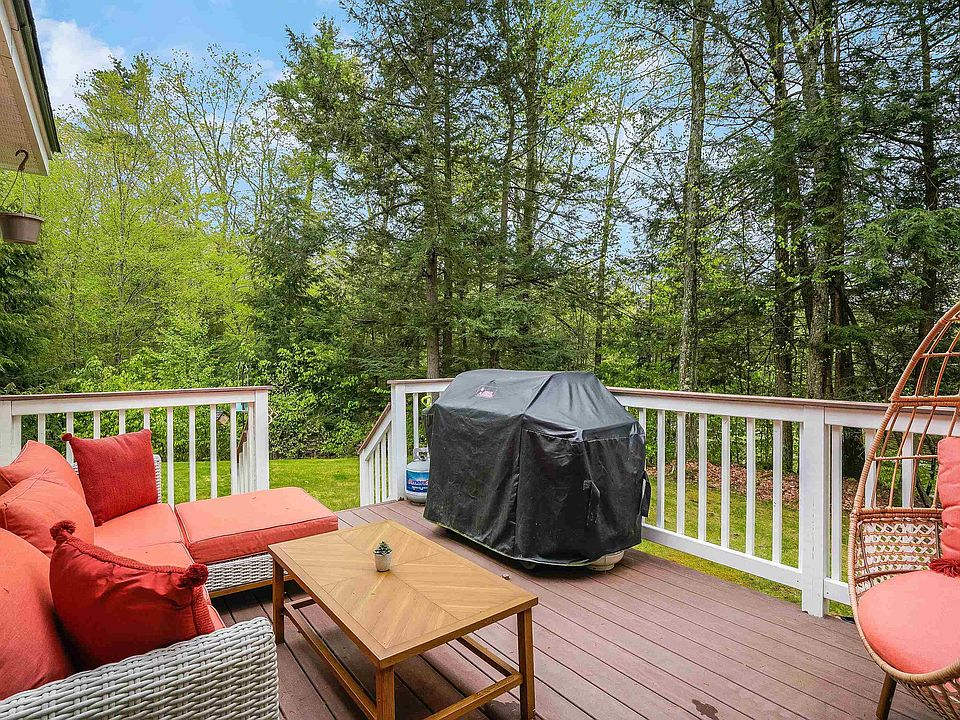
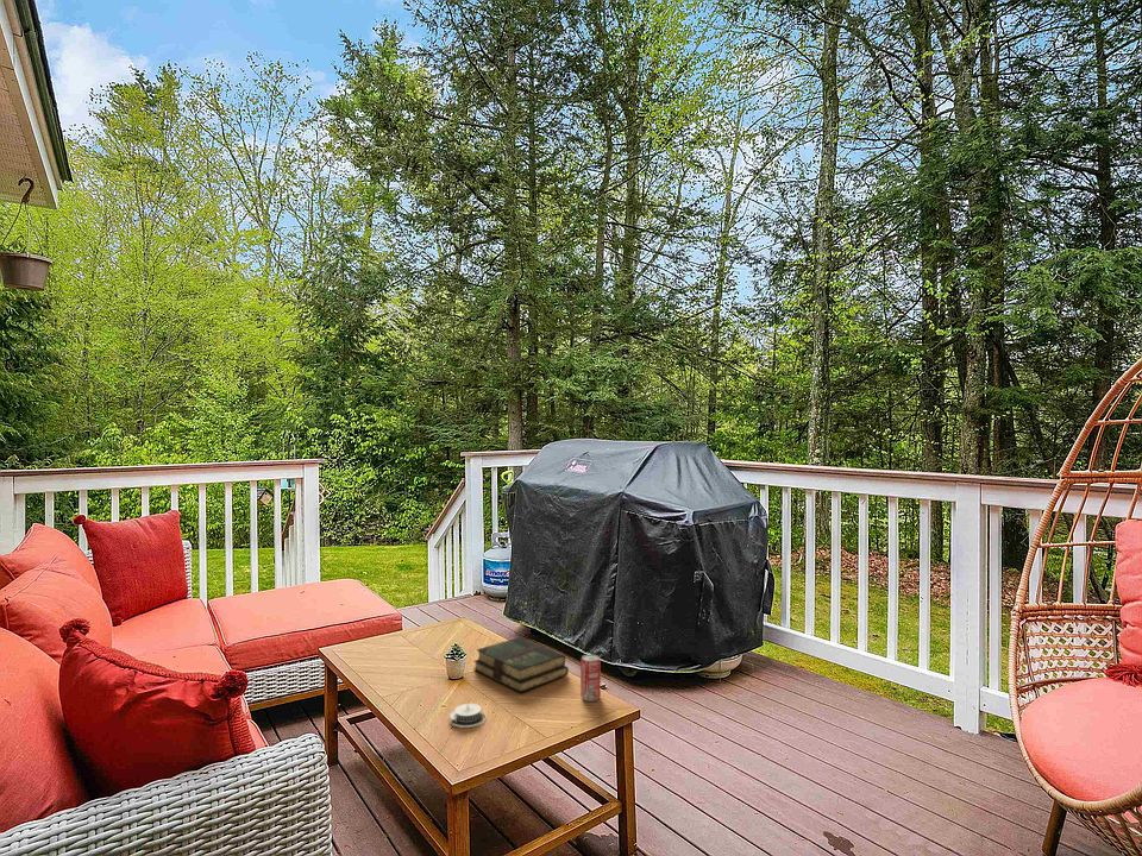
+ book (520, 661)
+ beverage can (590, 676)
+ architectural model (468, 710)
